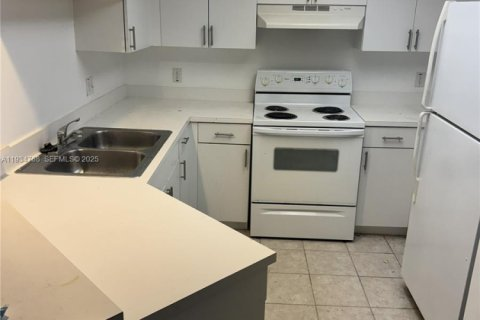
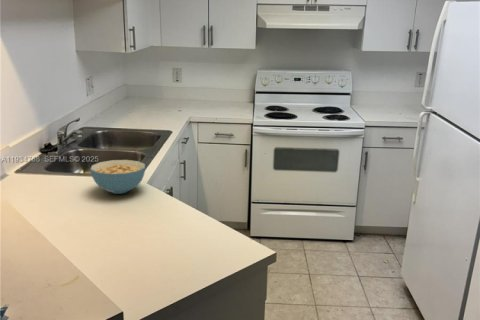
+ cereal bowl (118, 179)
